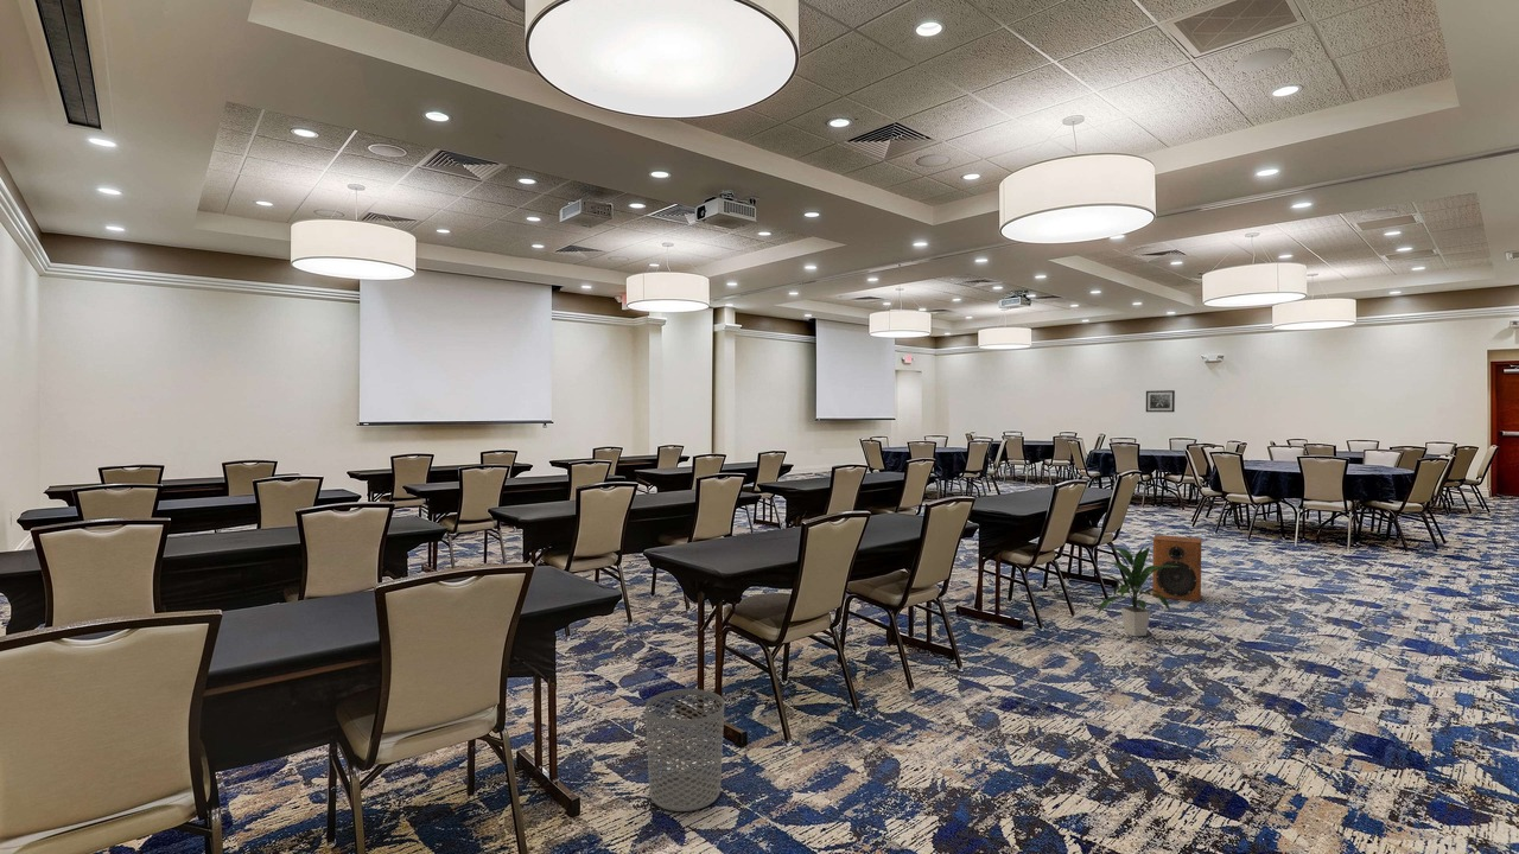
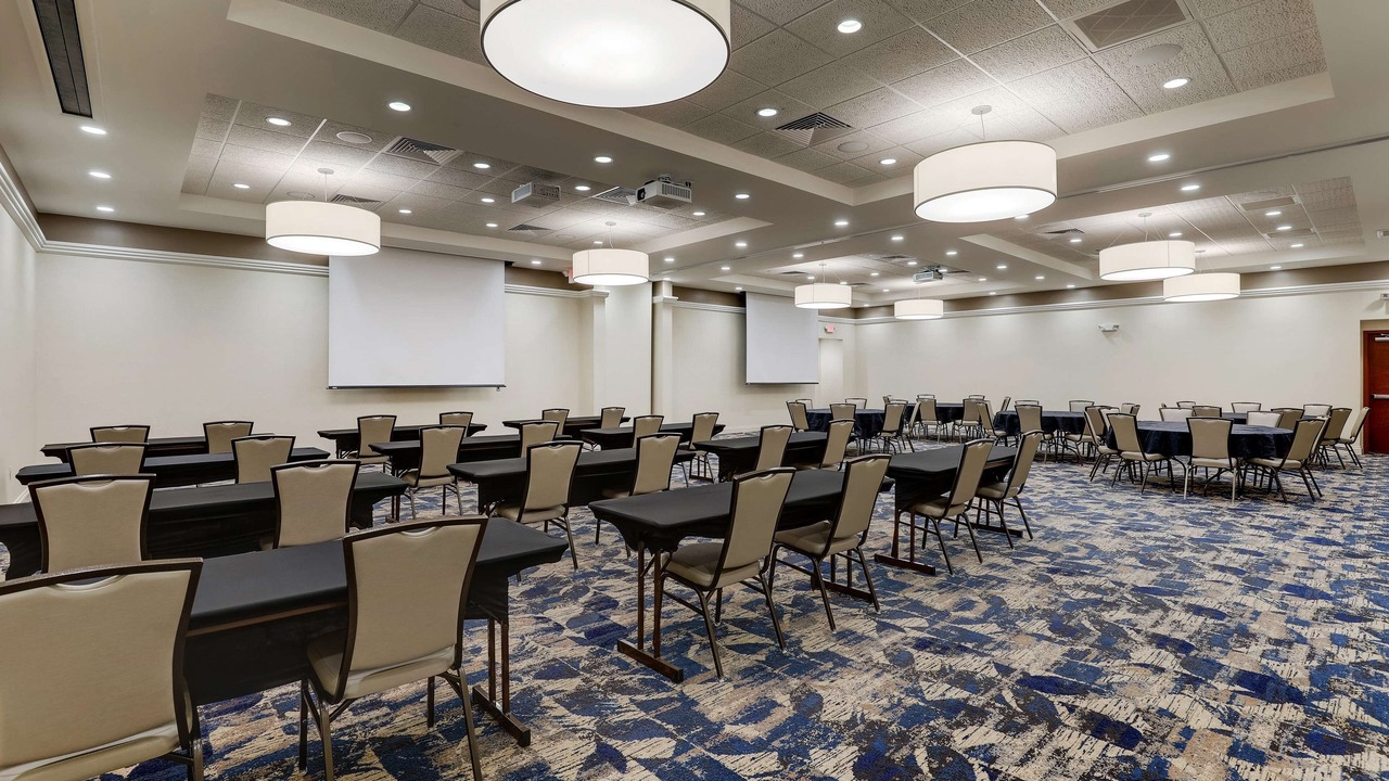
- wall art (1159, 401)
- speaker (1176, 567)
- indoor plant (1131, 587)
- waste bin (685, 748)
